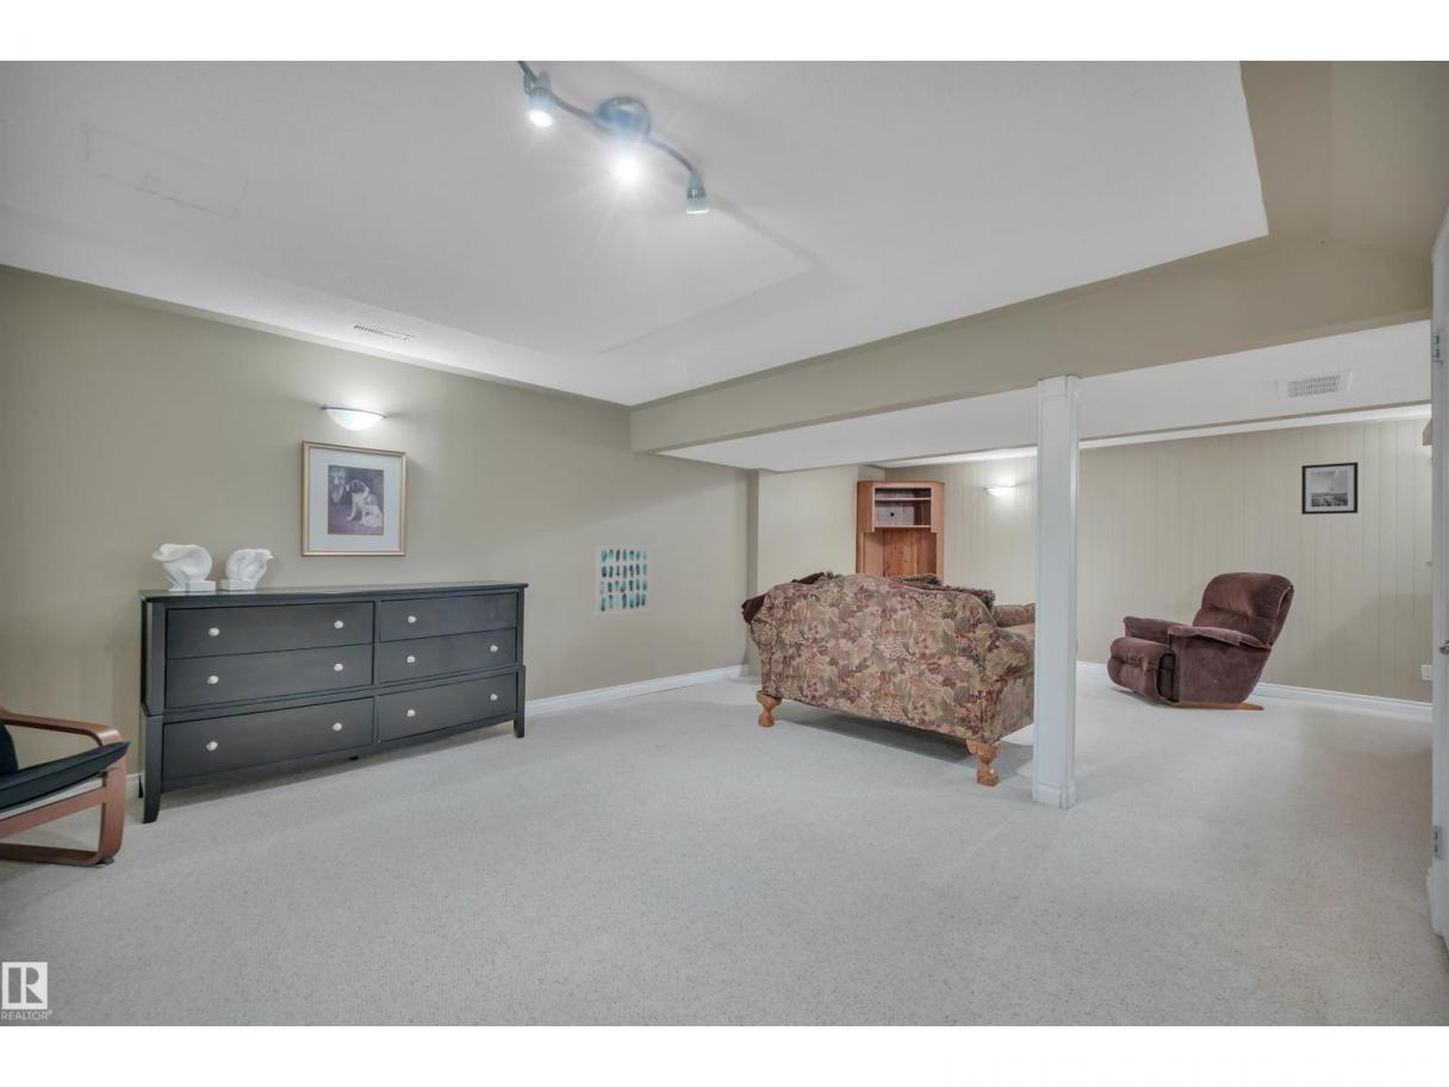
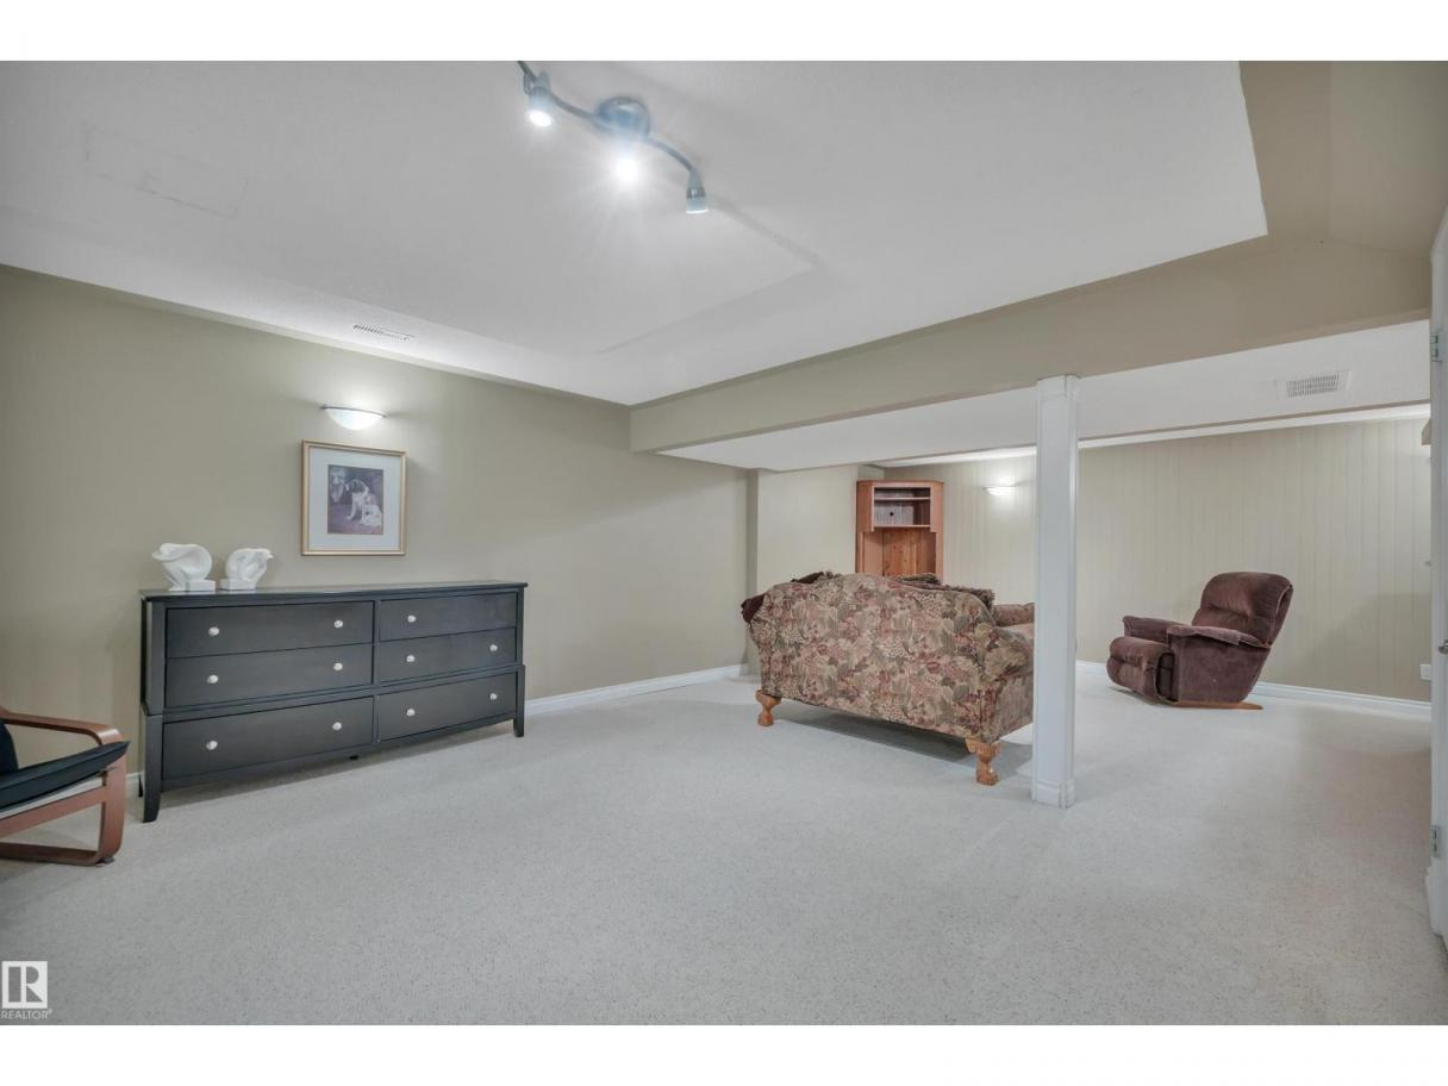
- wall art (1329, 489)
- wall art (623, 579)
